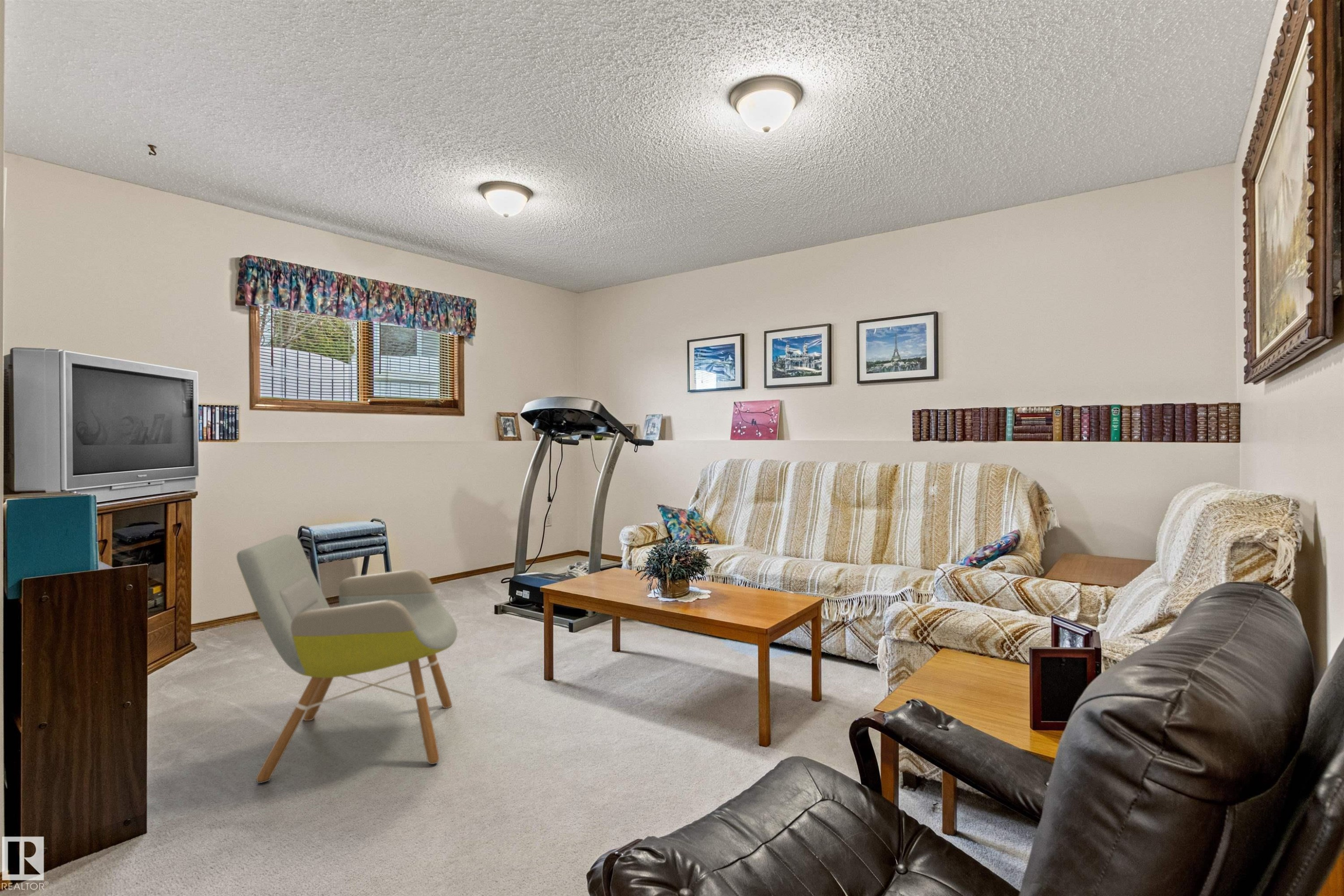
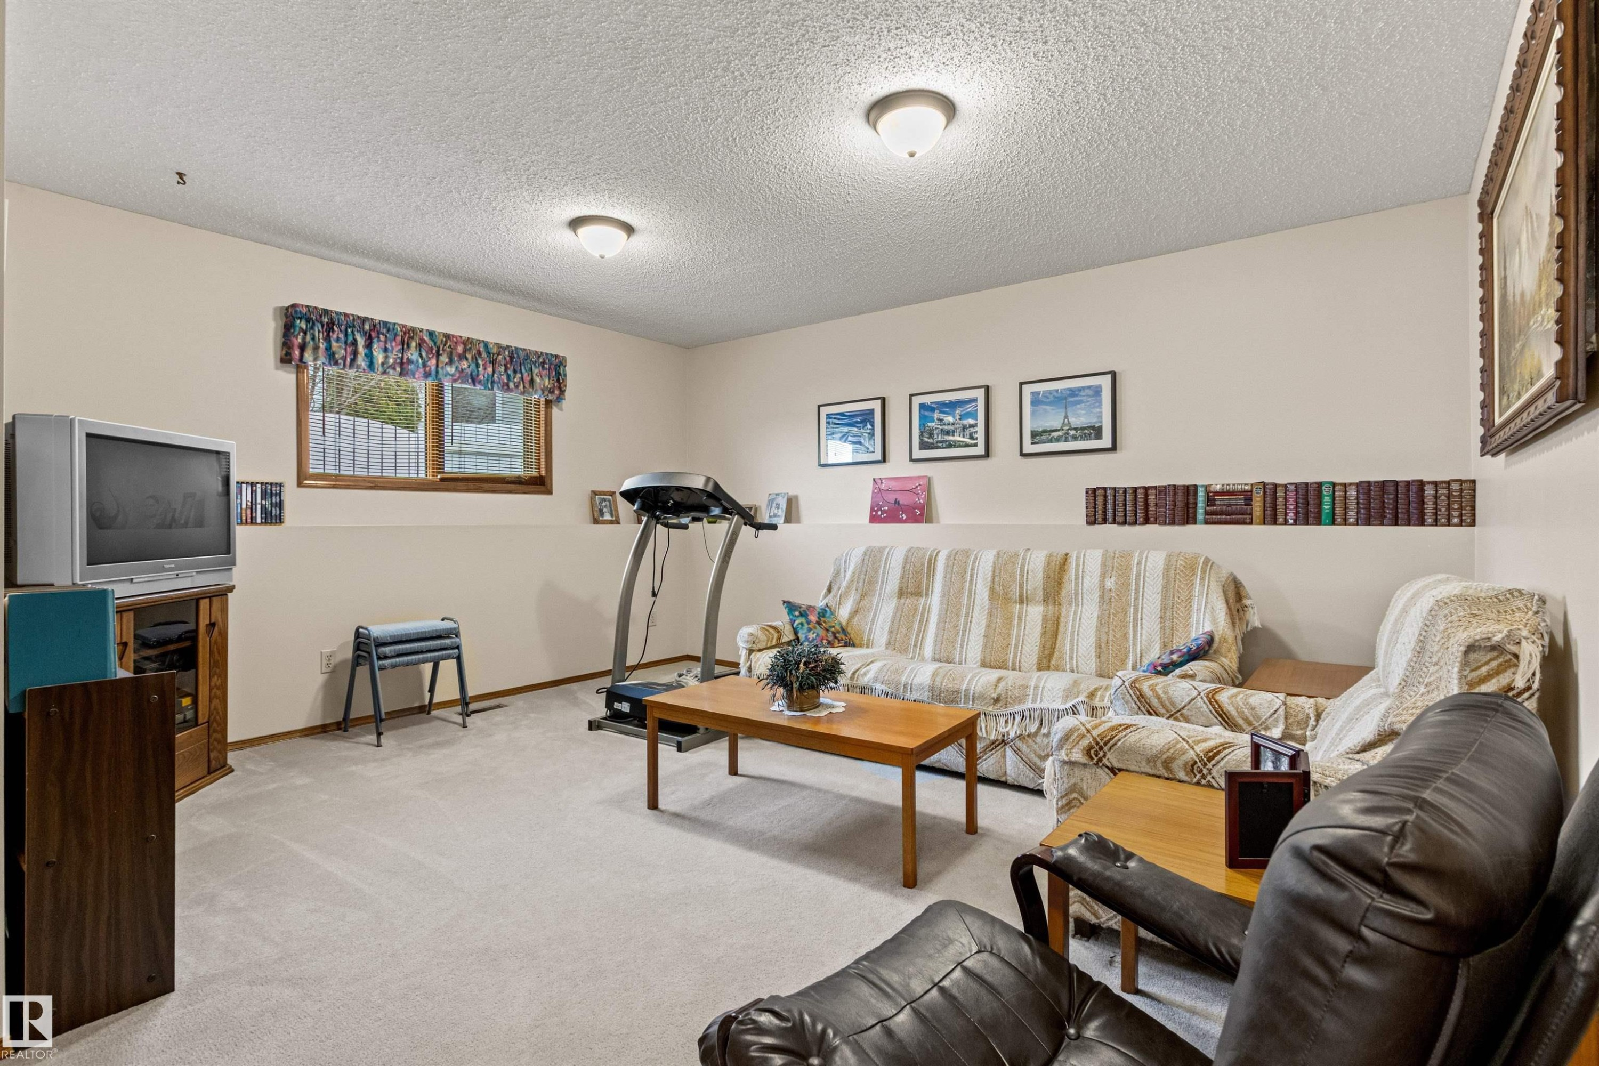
- armchair (358, 639)
